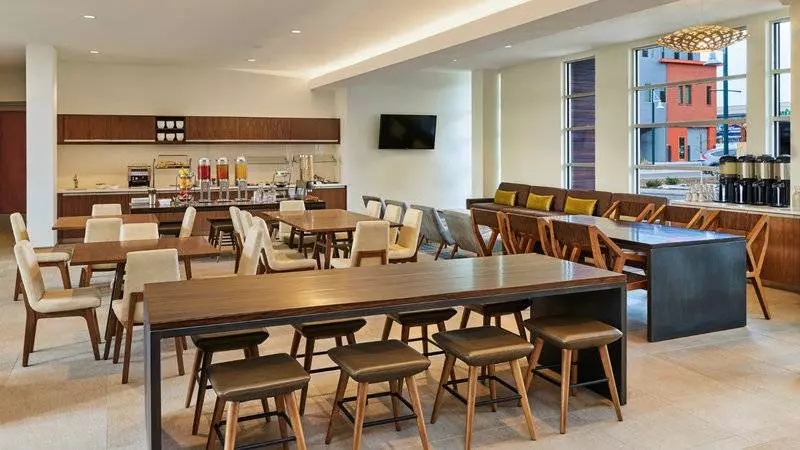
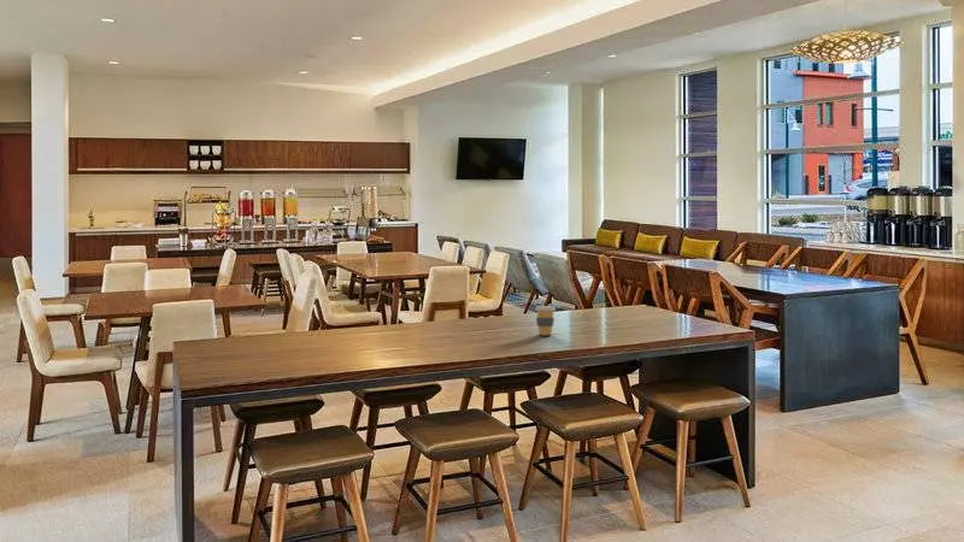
+ coffee cup (545, 320)
